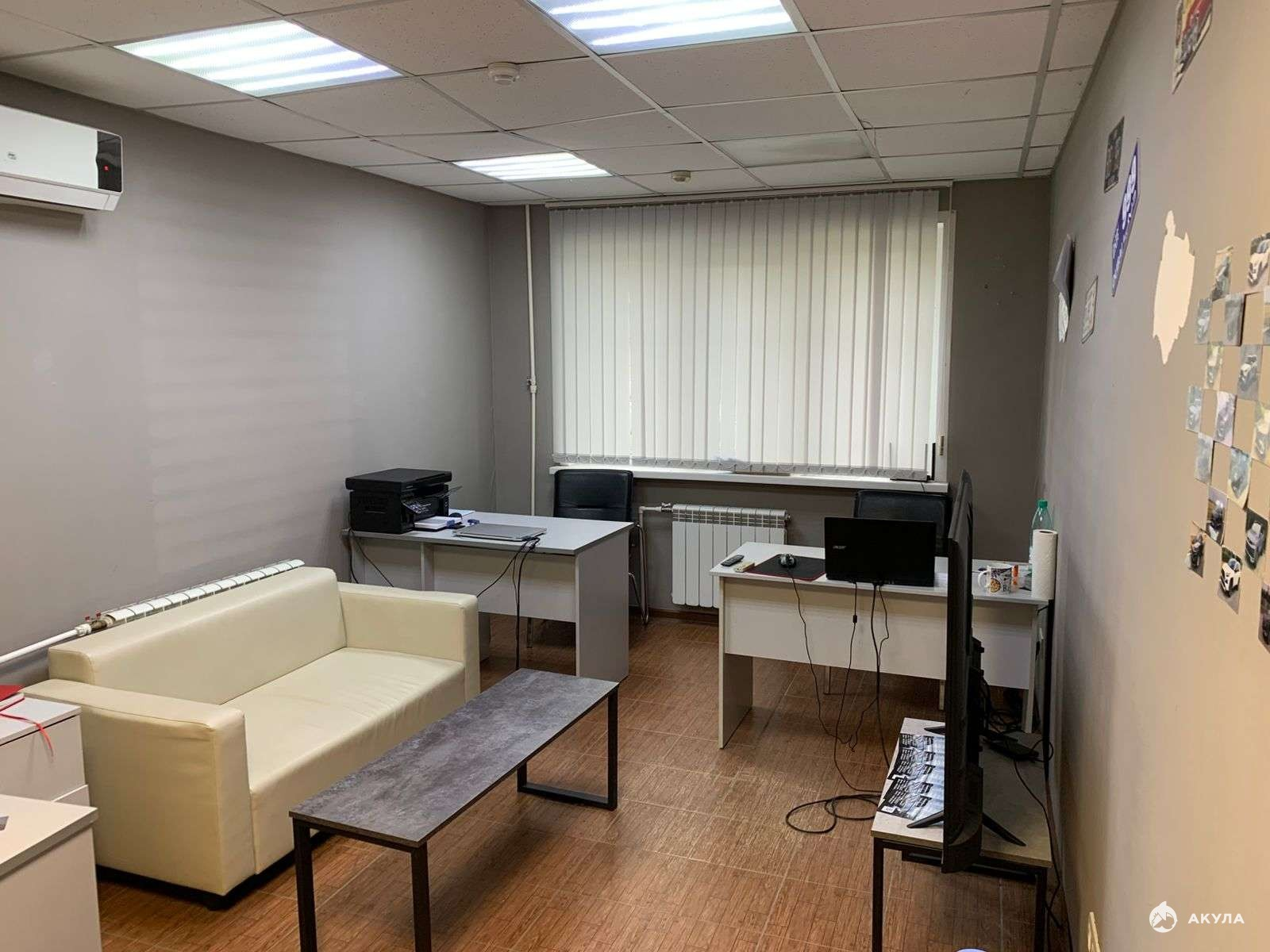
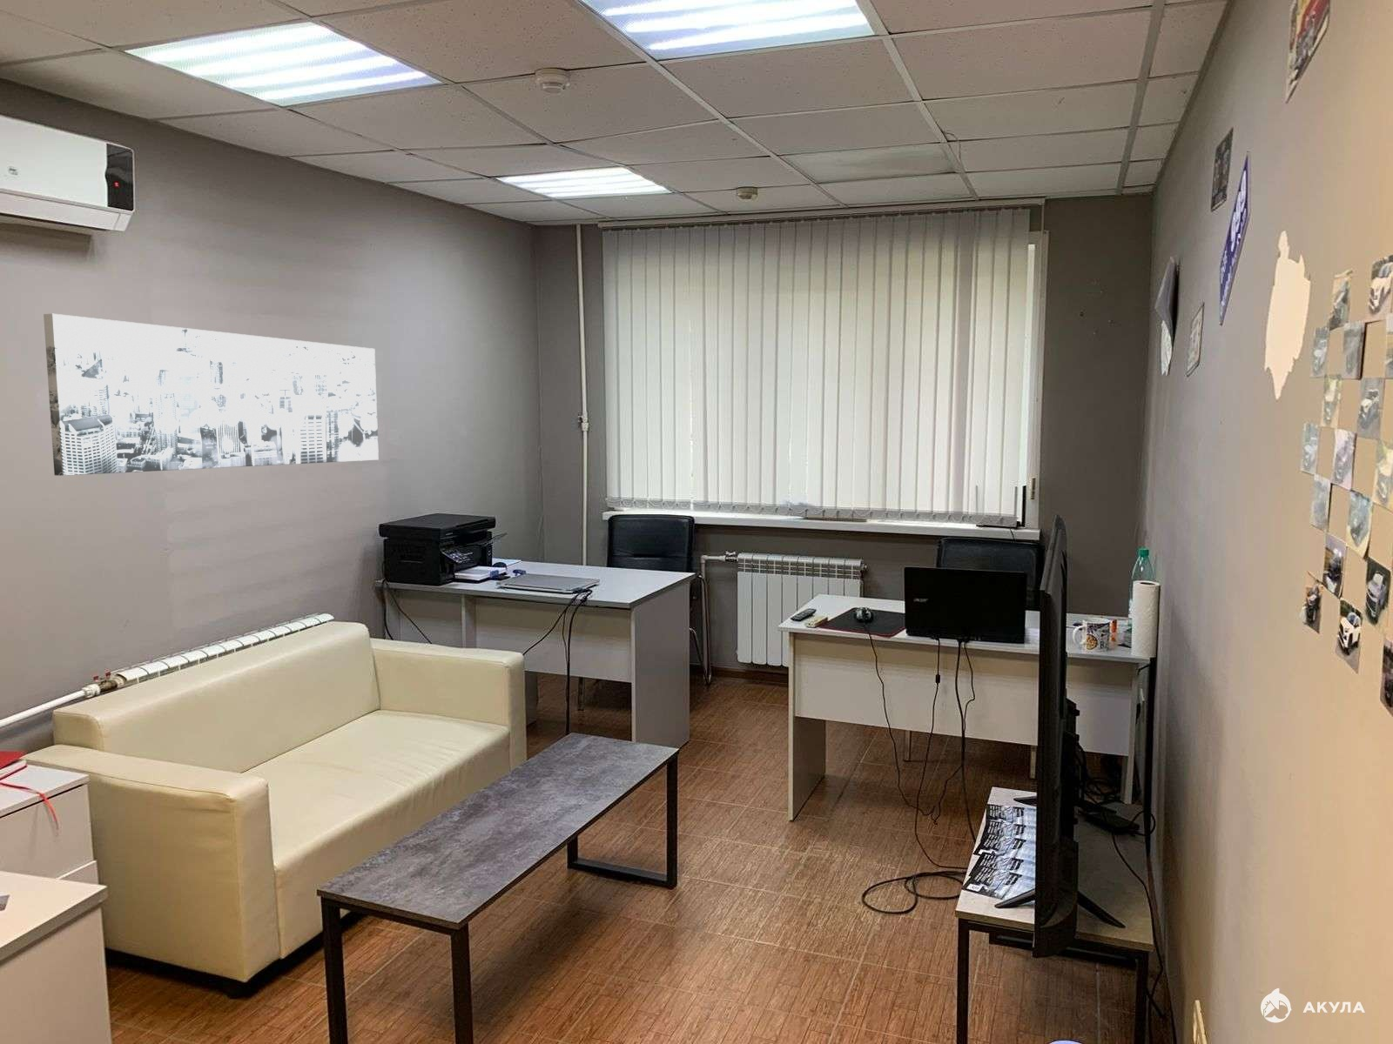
+ wall art (242, 400)
